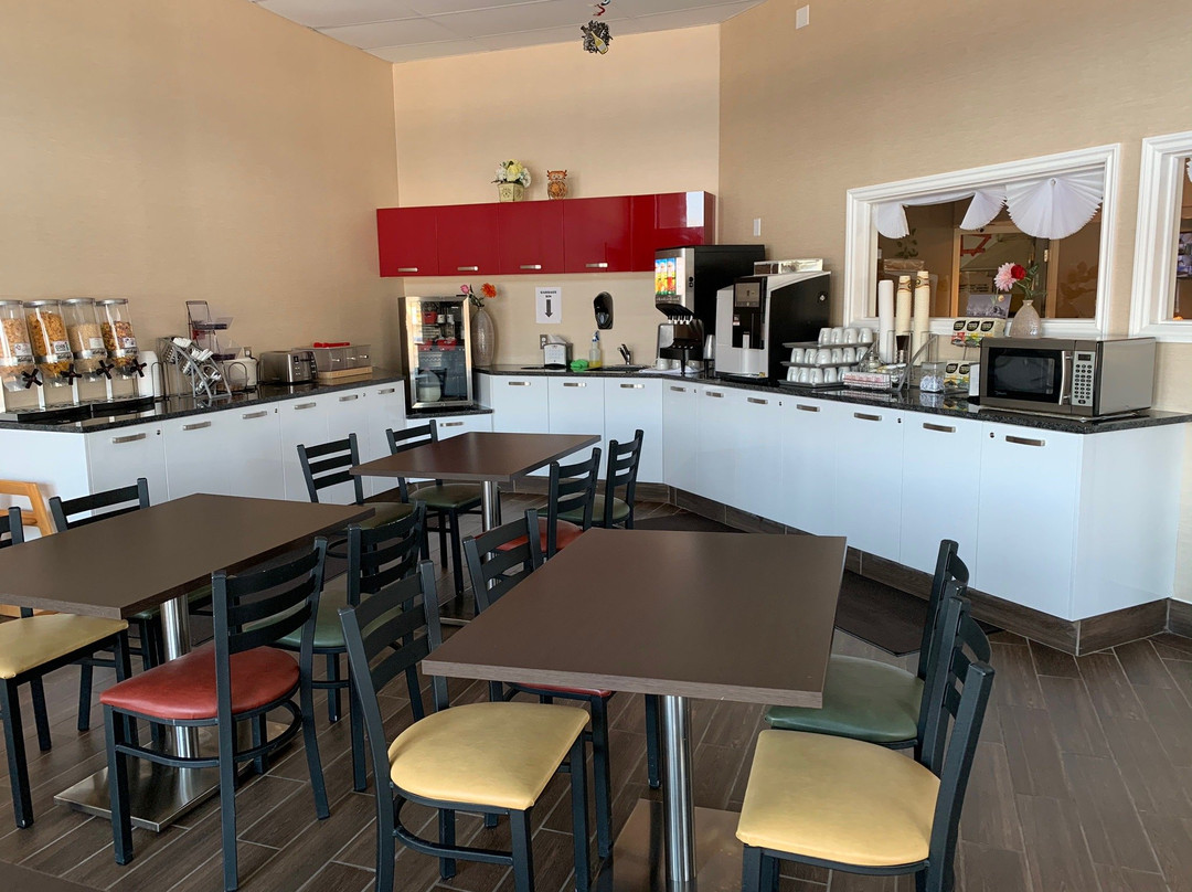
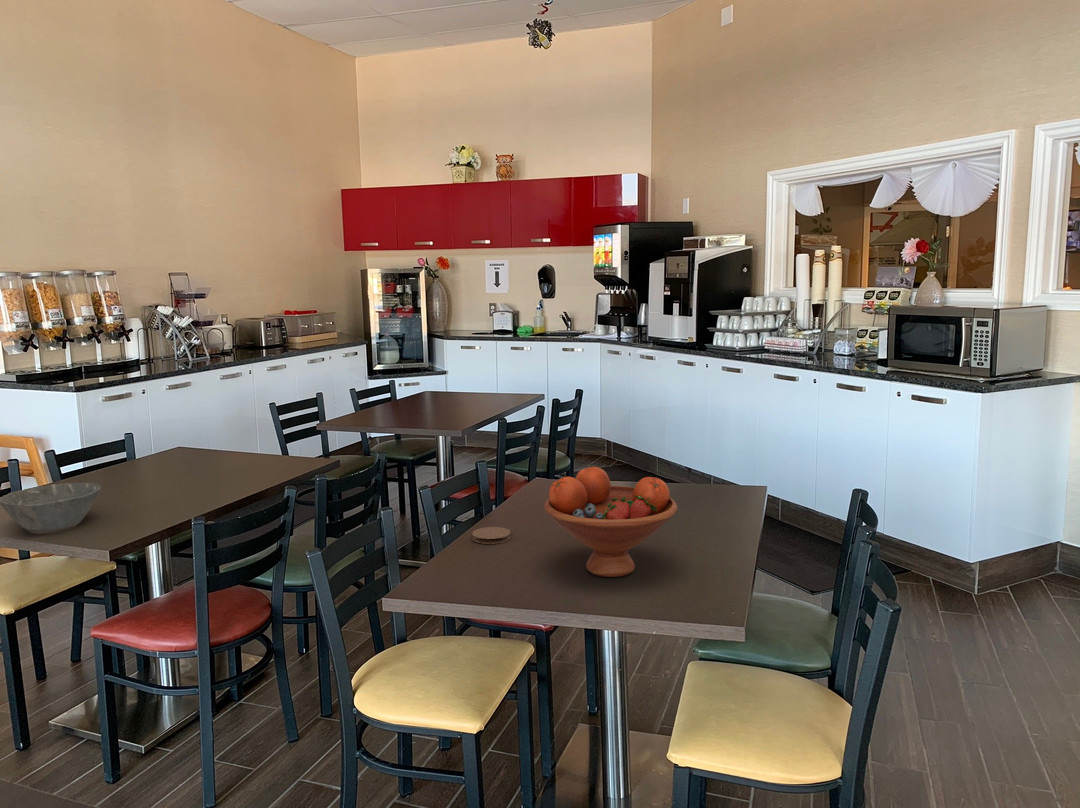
+ bowl (52, 509)
+ coaster (491, 535)
+ fruit bowl (610, 523)
